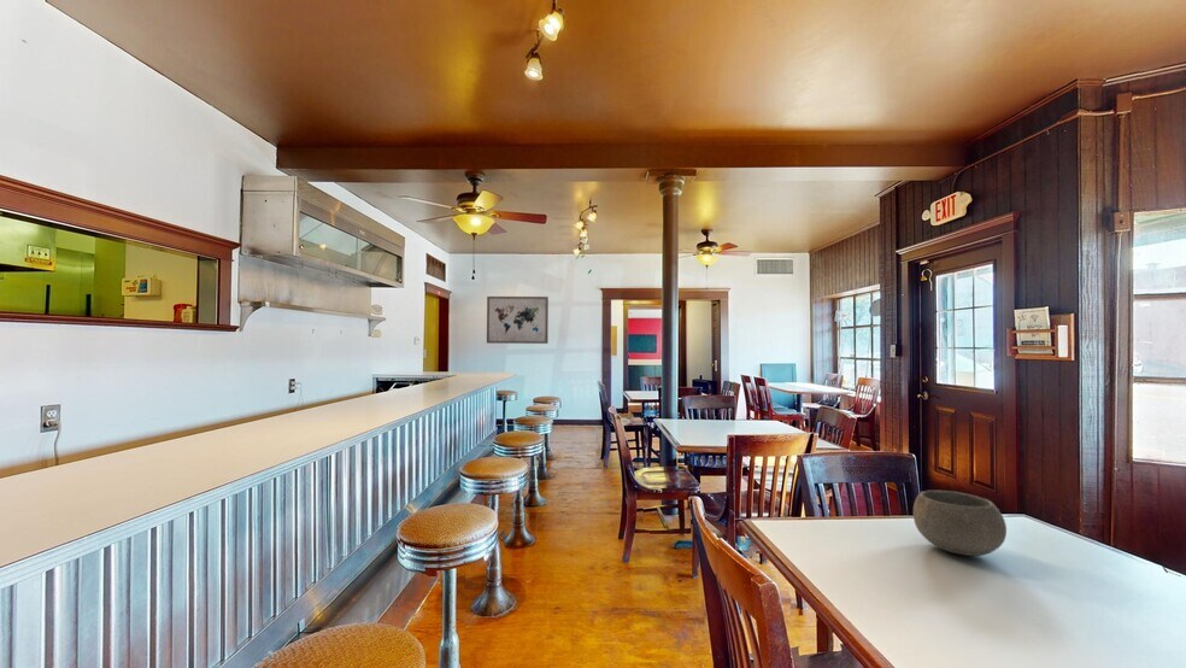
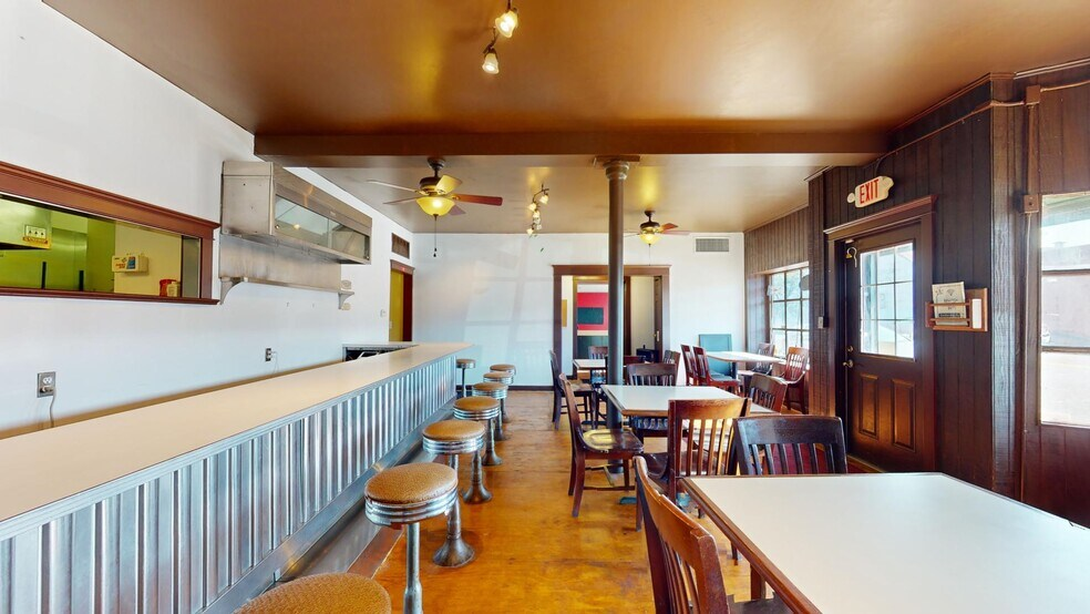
- bowl (957, 523)
- wall art (517, 320)
